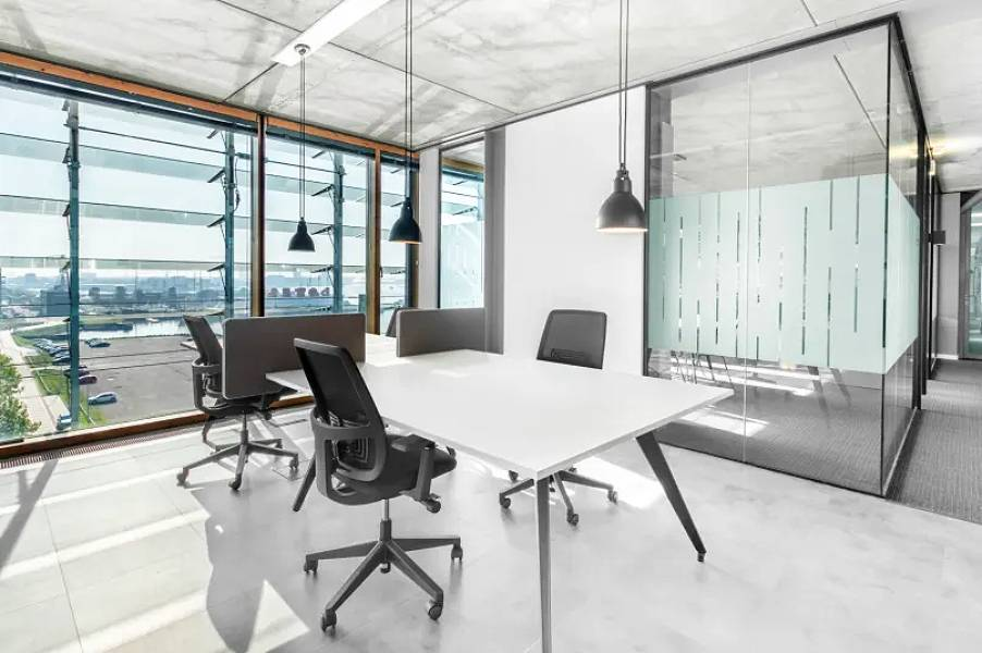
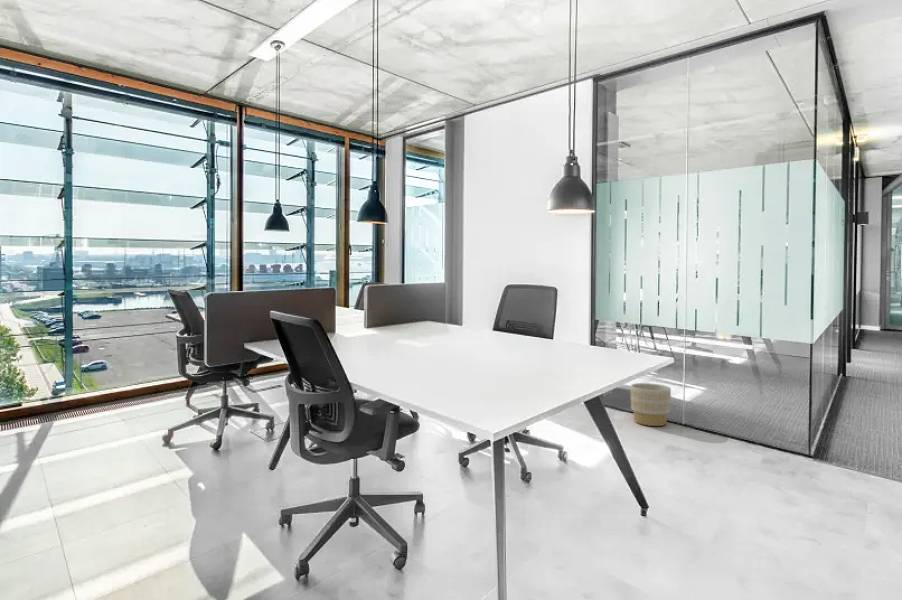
+ planter (650, 404)
